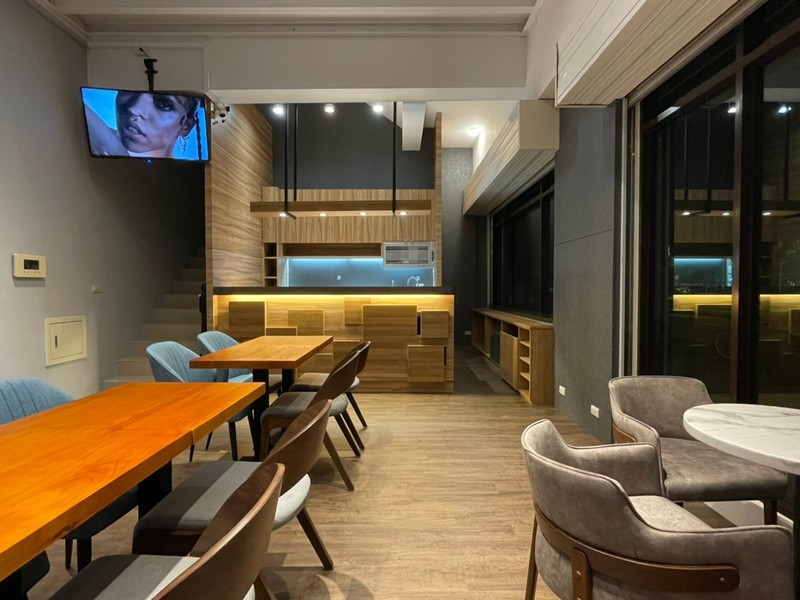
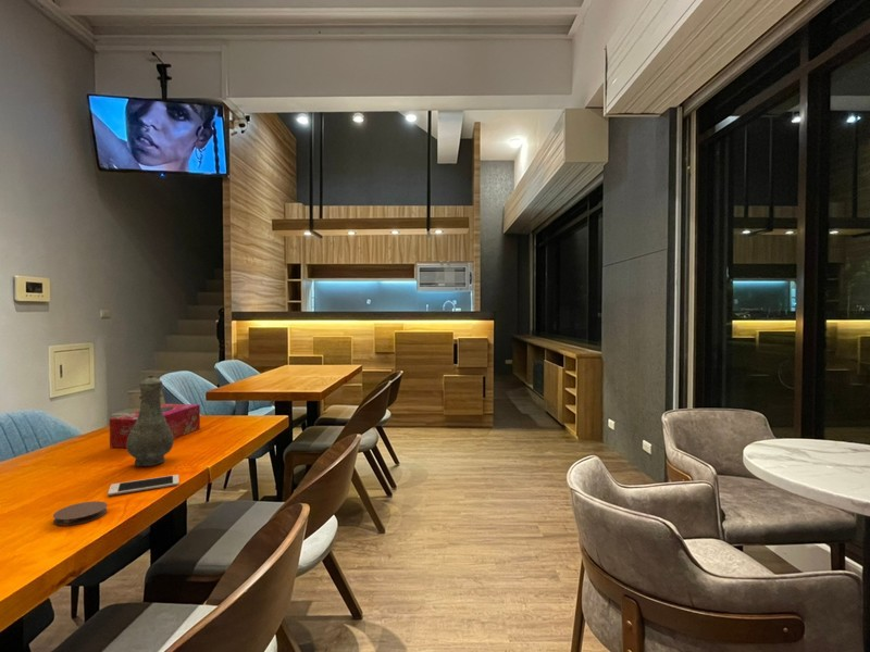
+ vase (150, 418)
+ cell phone (145, 484)
+ tissue box (165, 419)
+ coaster (80, 512)
